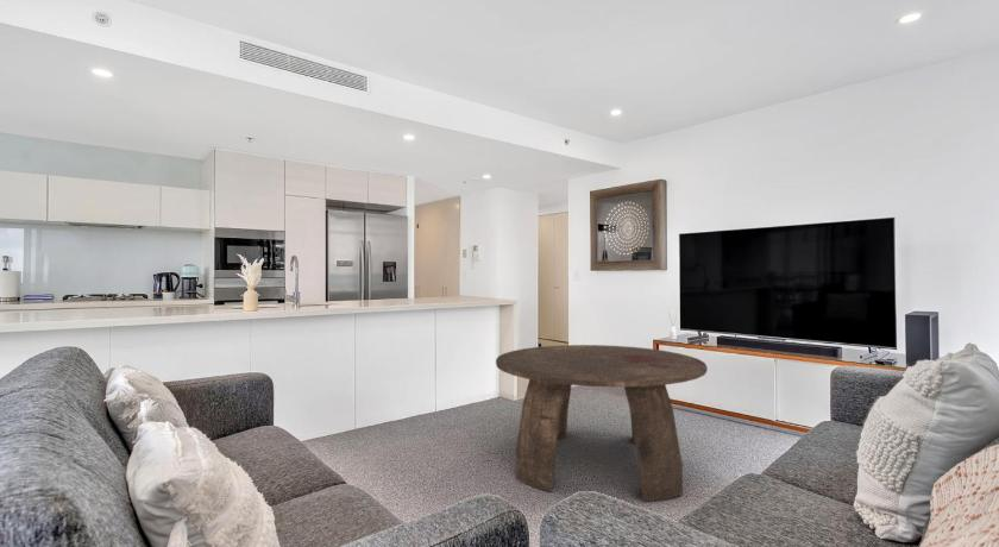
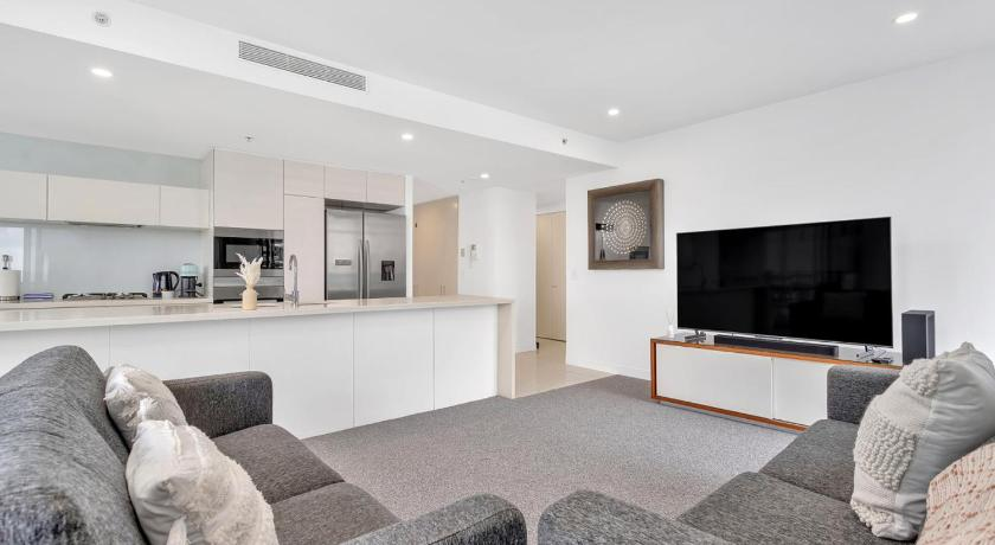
- coffee table (597, 385)
